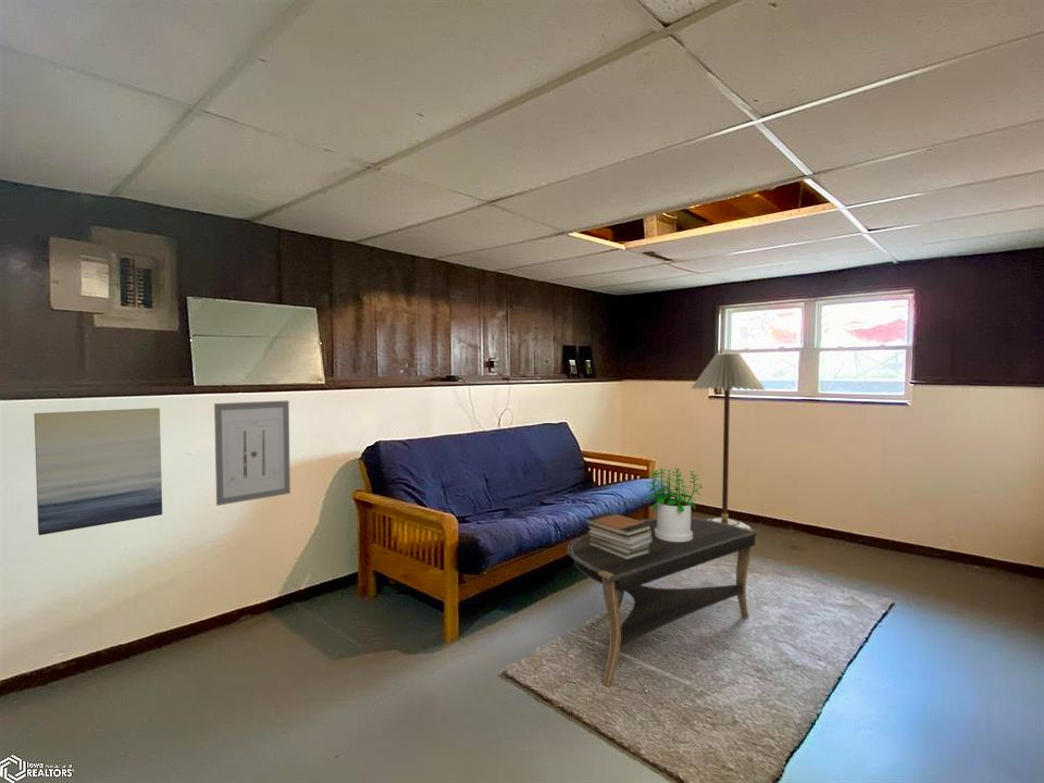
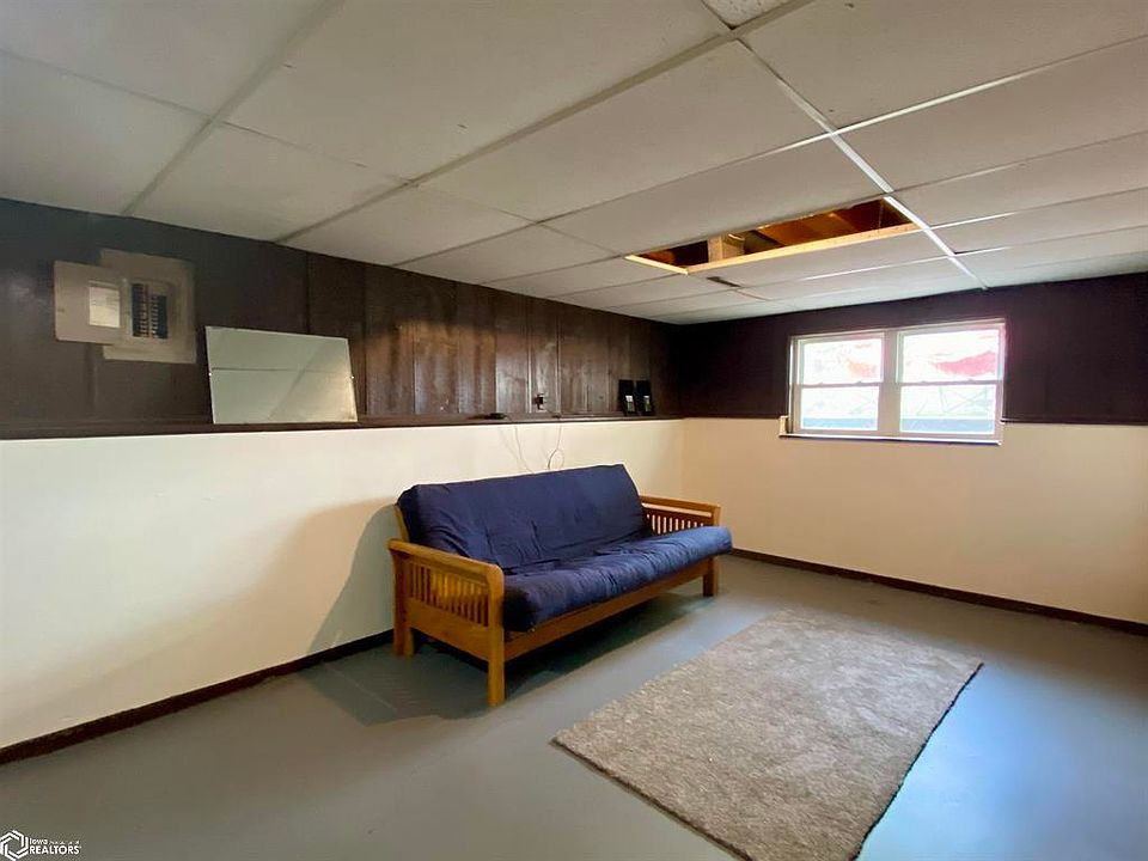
- wall art (253, 450)
- potted plant (670, 500)
- floor lamp (725, 439)
- coffee table (648, 582)
- wall art (102, 467)
- book stack (618, 534)
